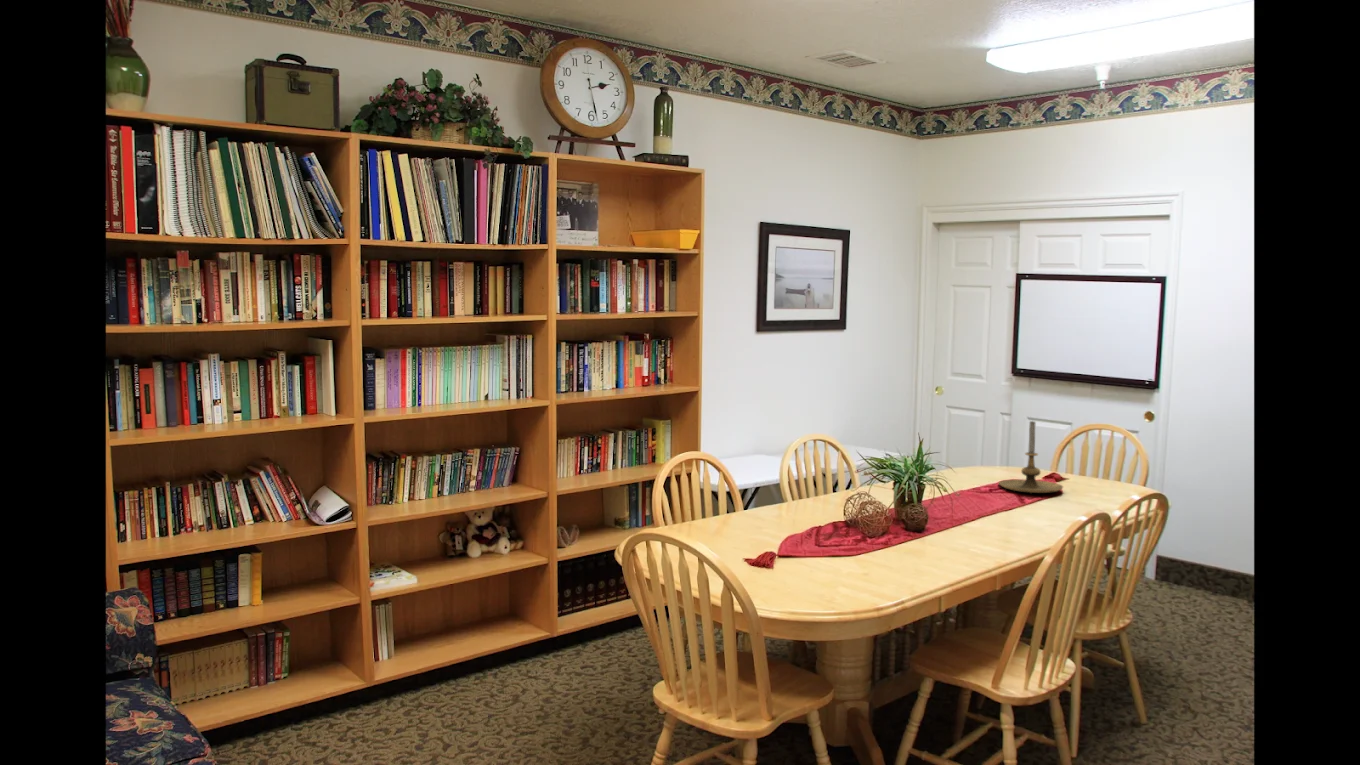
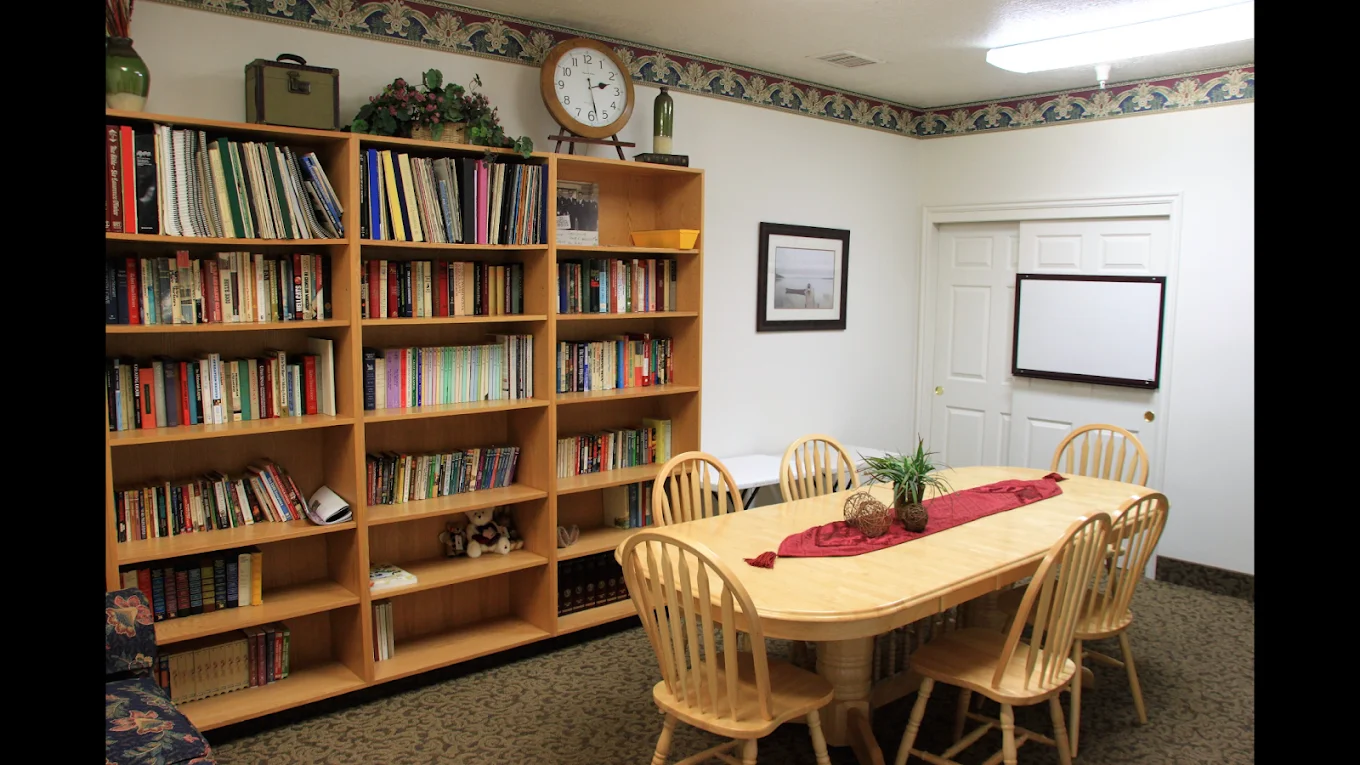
- candle holder (1031, 454)
